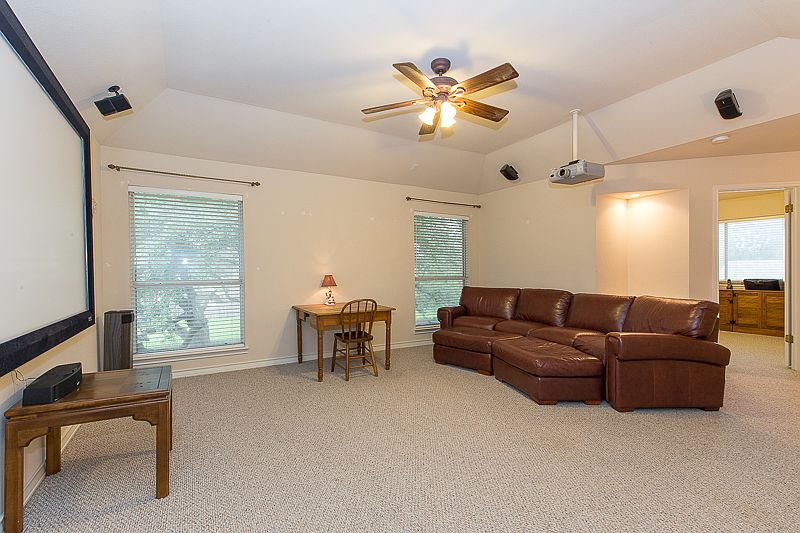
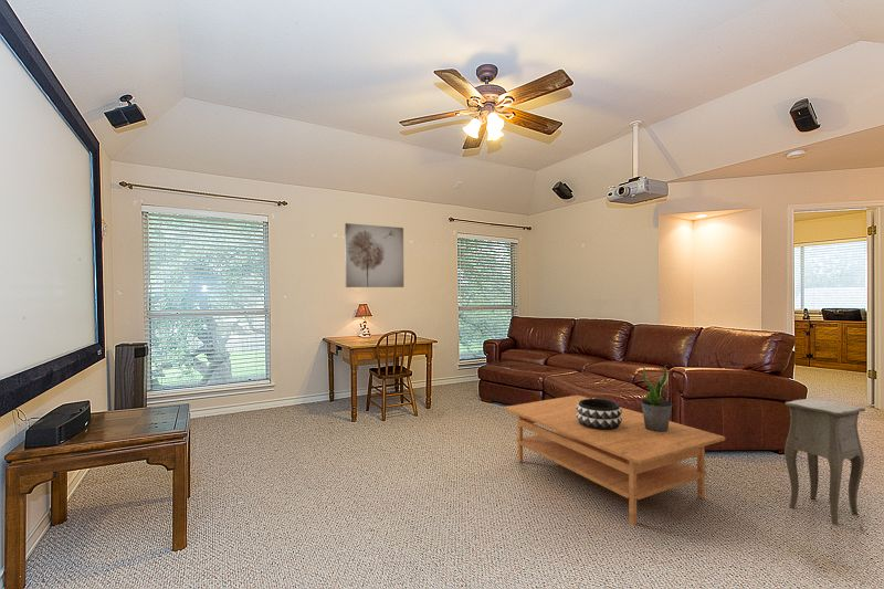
+ wall art (375, 256)
+ side table (823, 456)
+ potted plant (655, 396)
+ coffee table (601, 449)
+ decorative bowl (598, 413)
